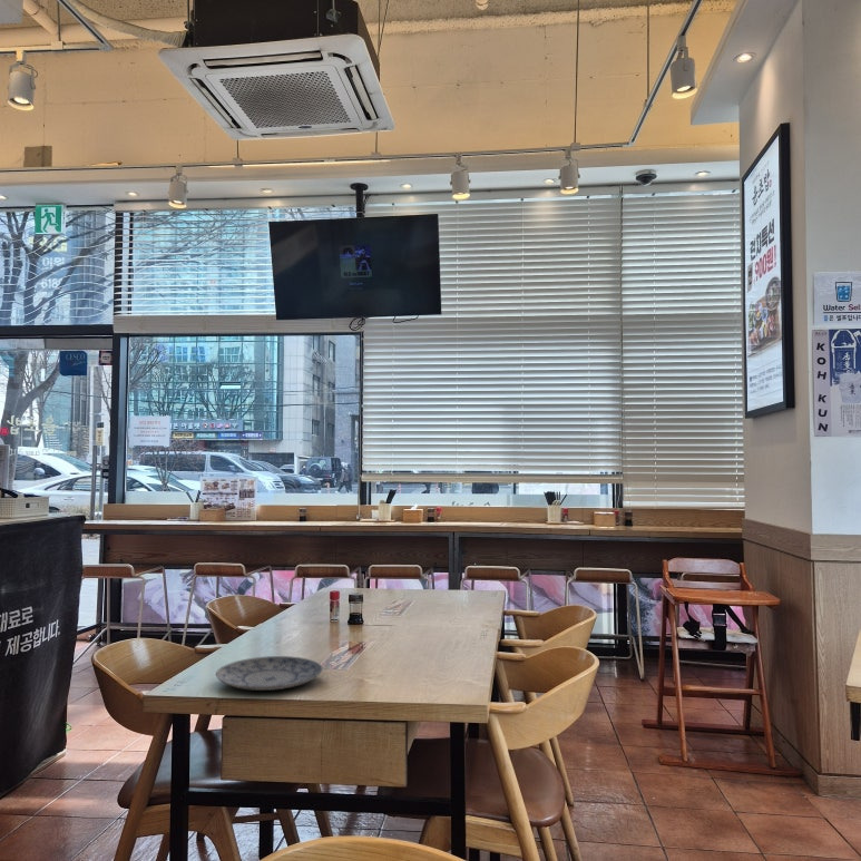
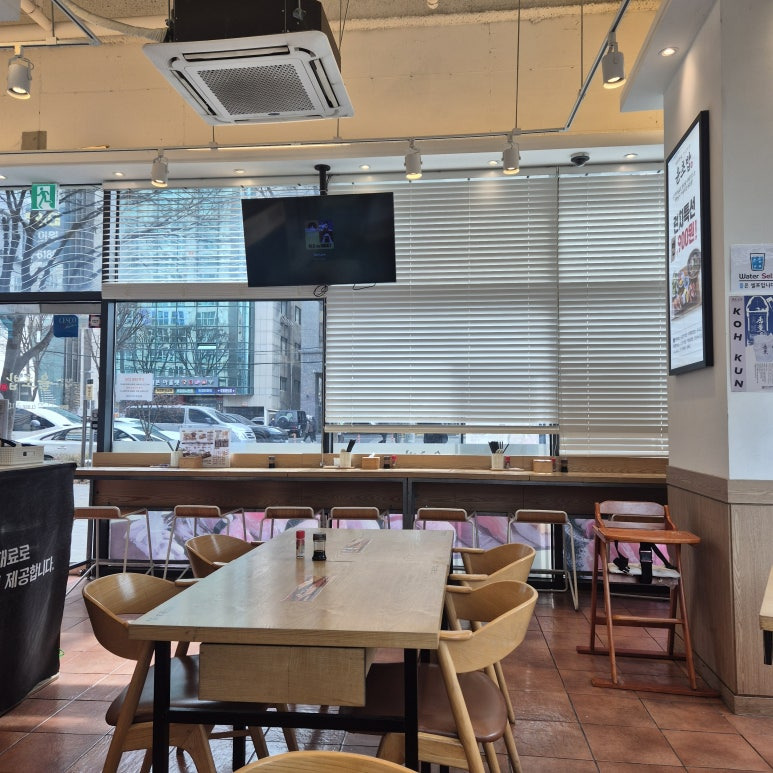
- plate (270, 675)
